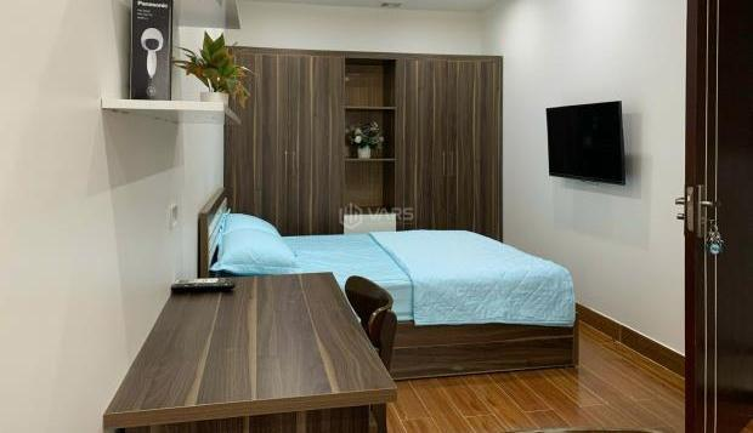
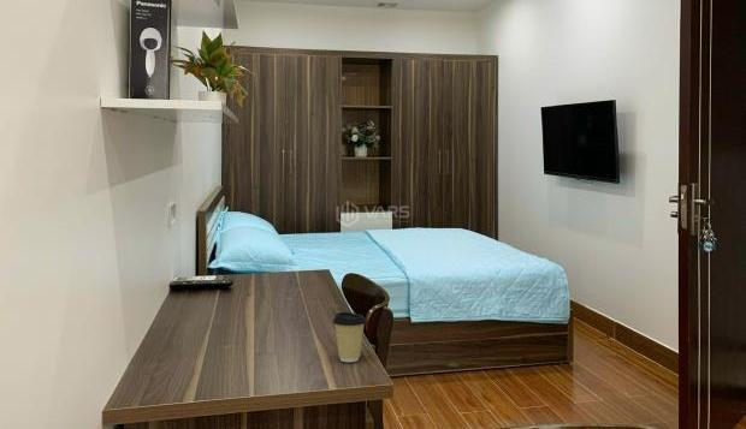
+ coffee cup (349, 336)
